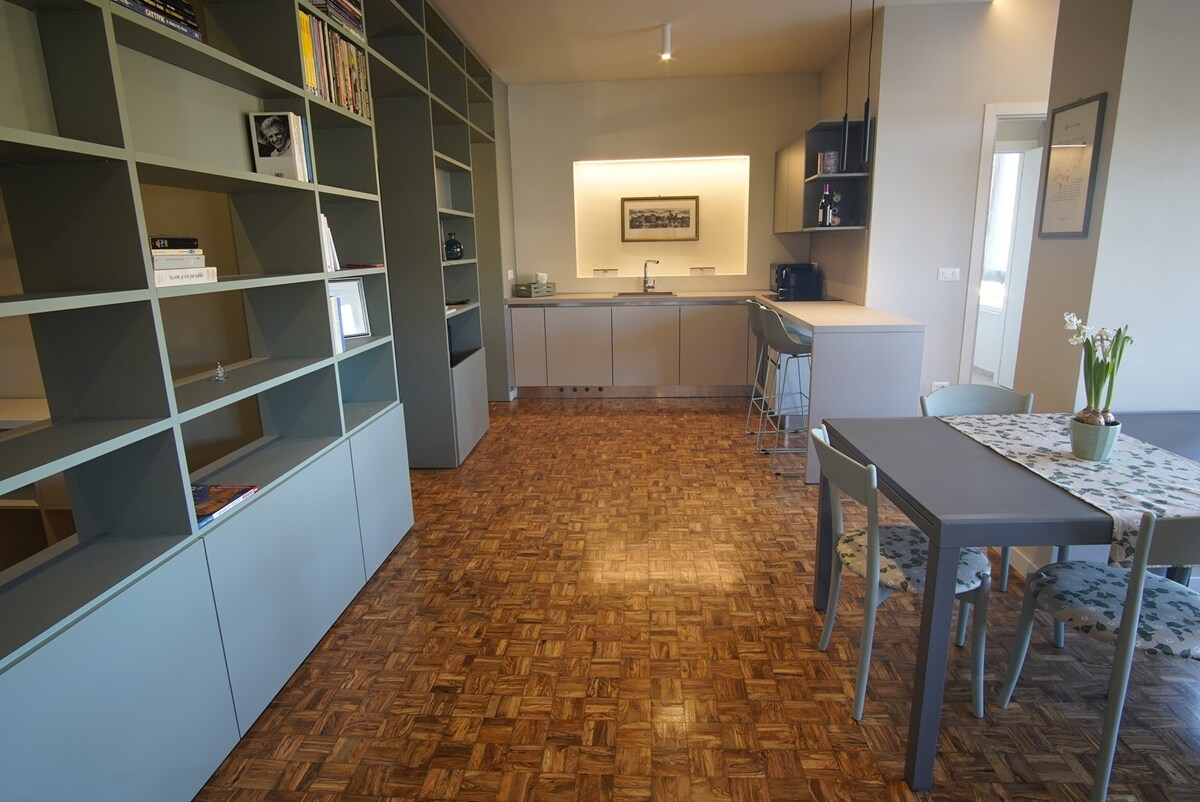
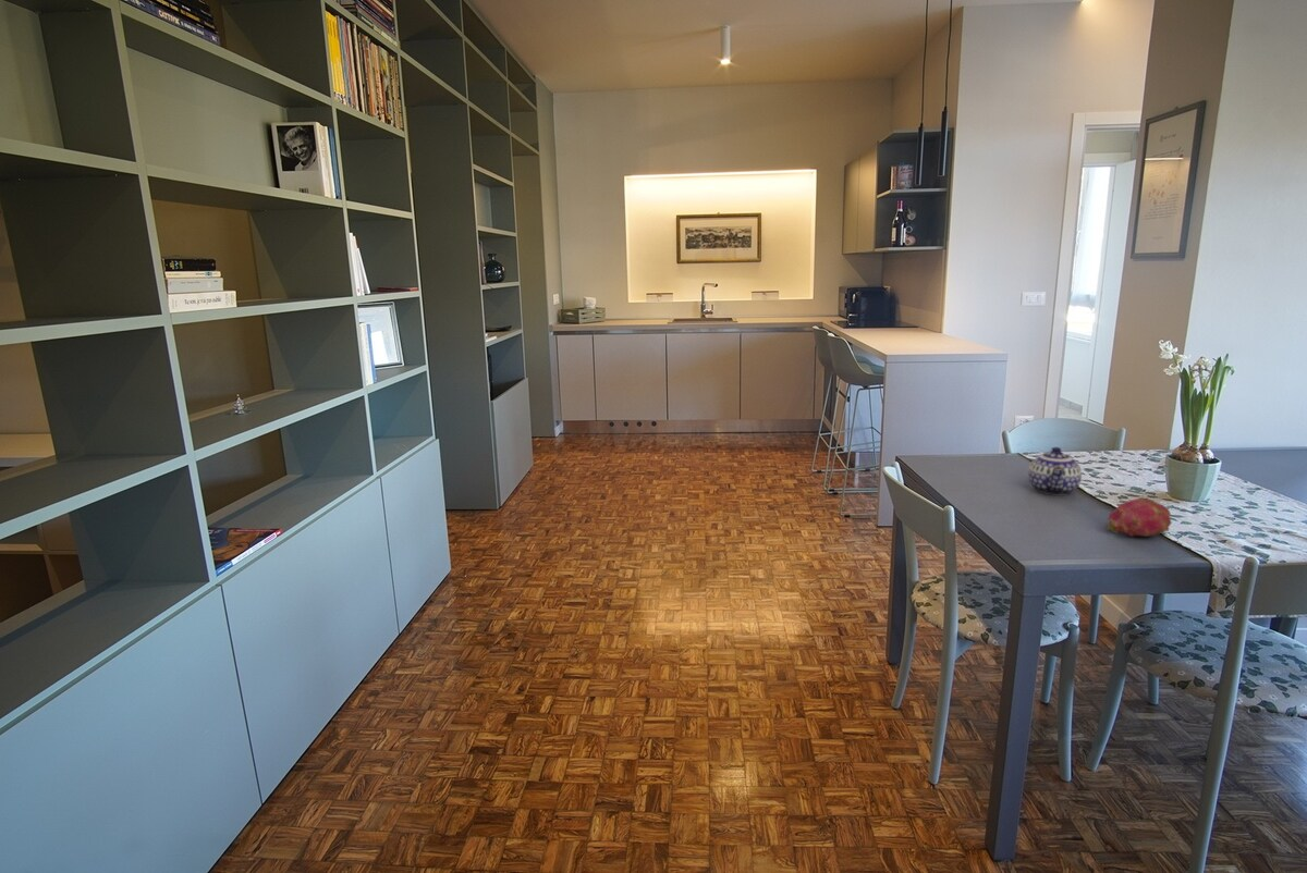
+ teapot (1054, 468)
+ fruit (1138, 516)
